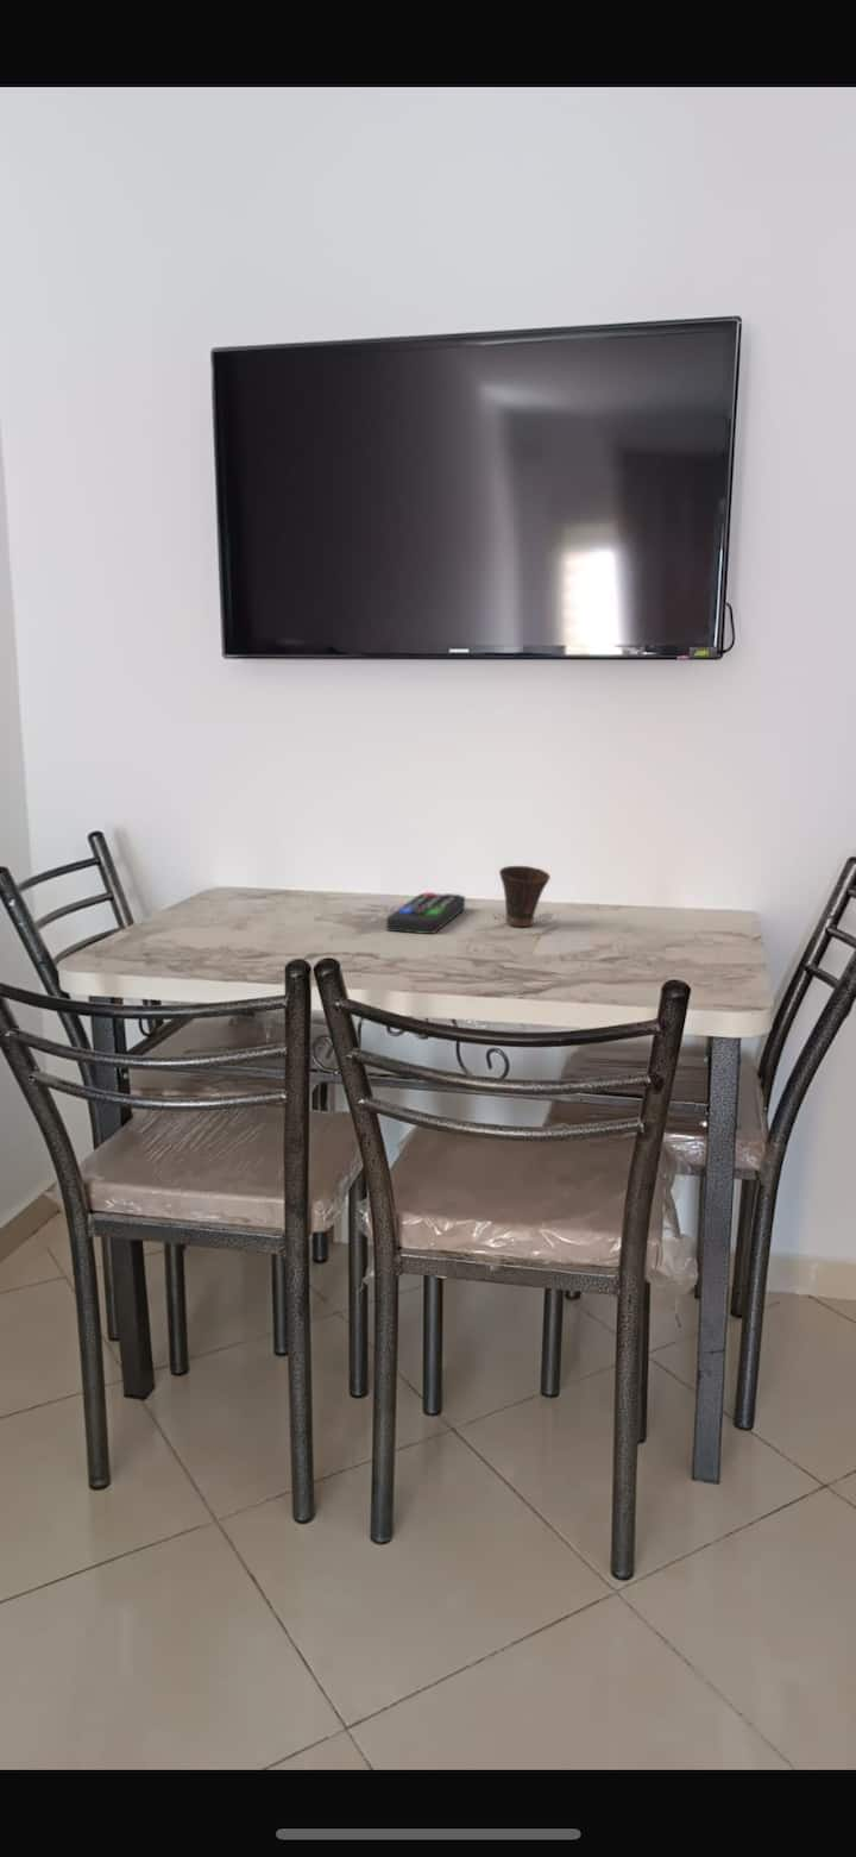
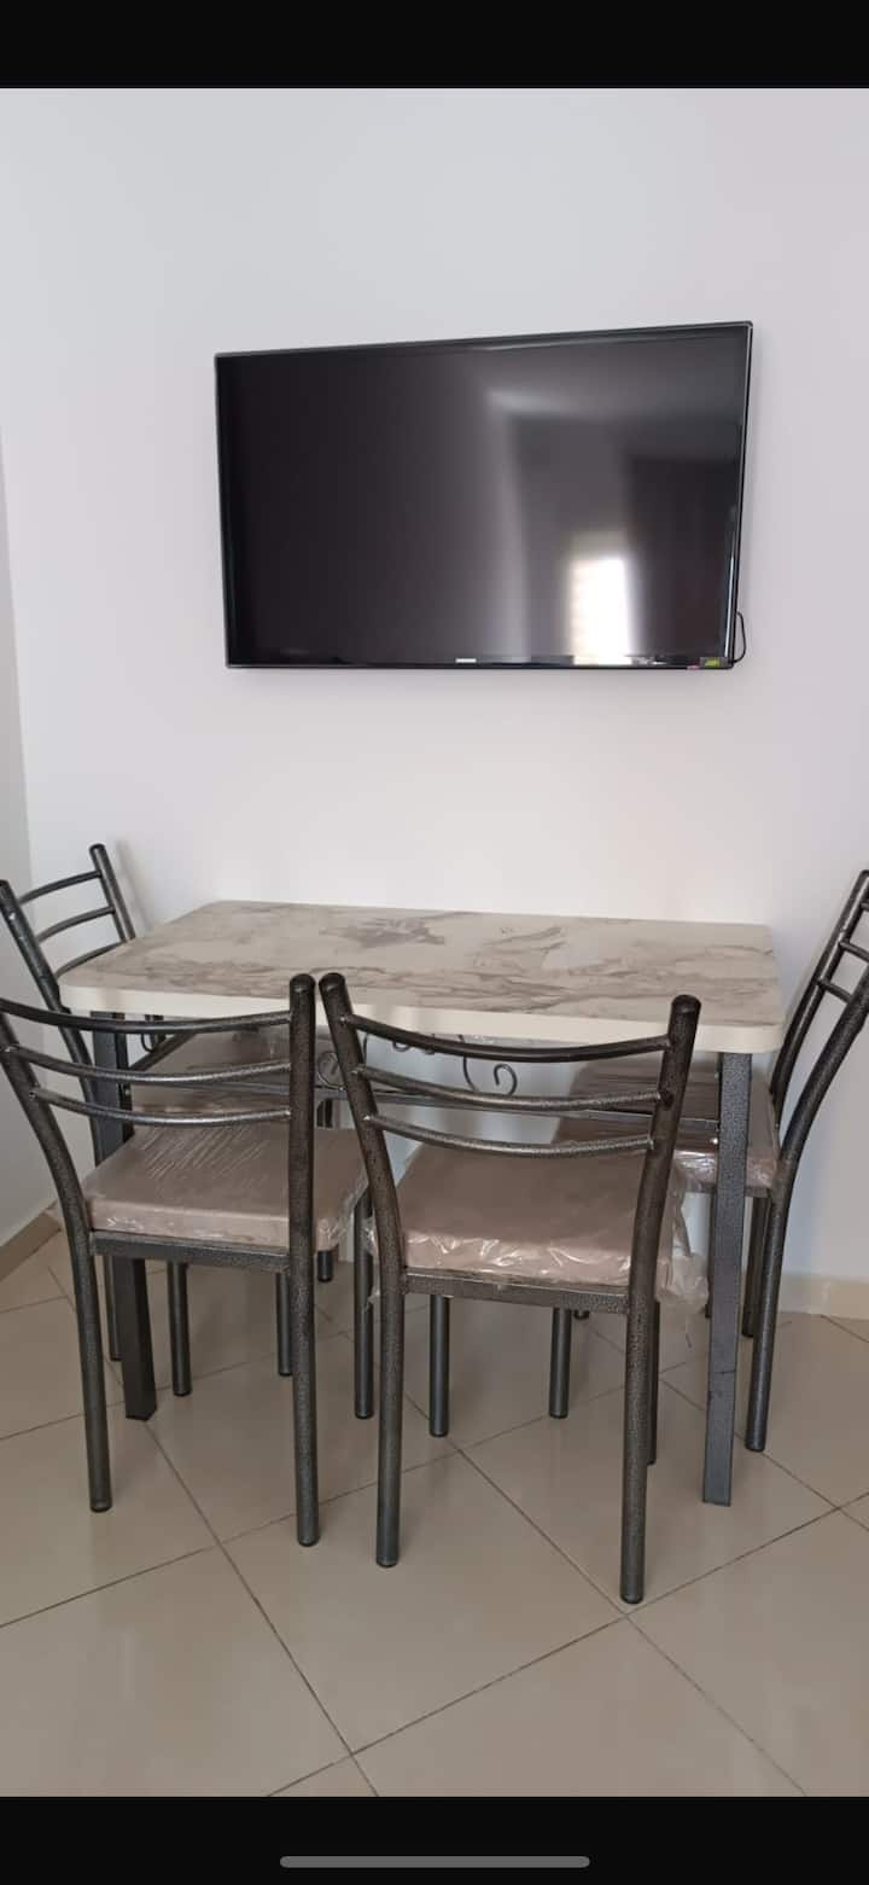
- remote control (427, 911)
- cup (523, 897)
